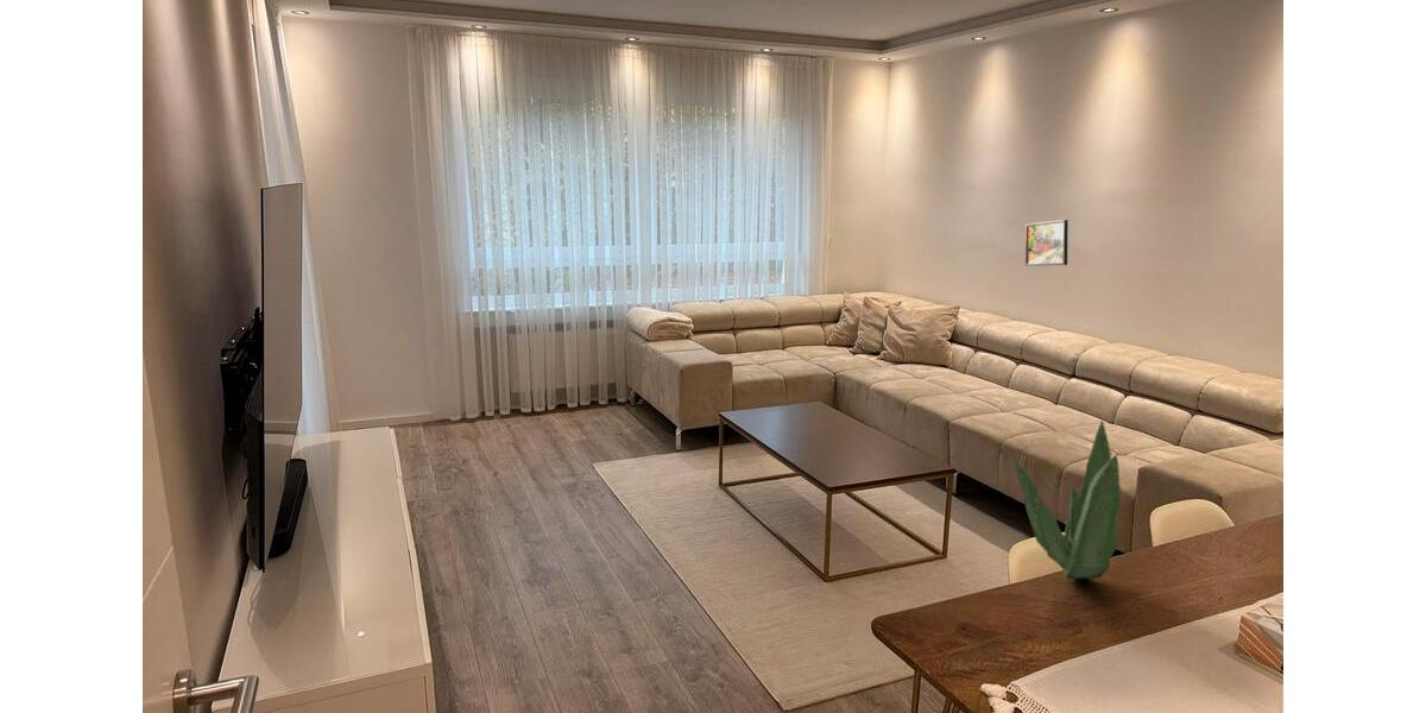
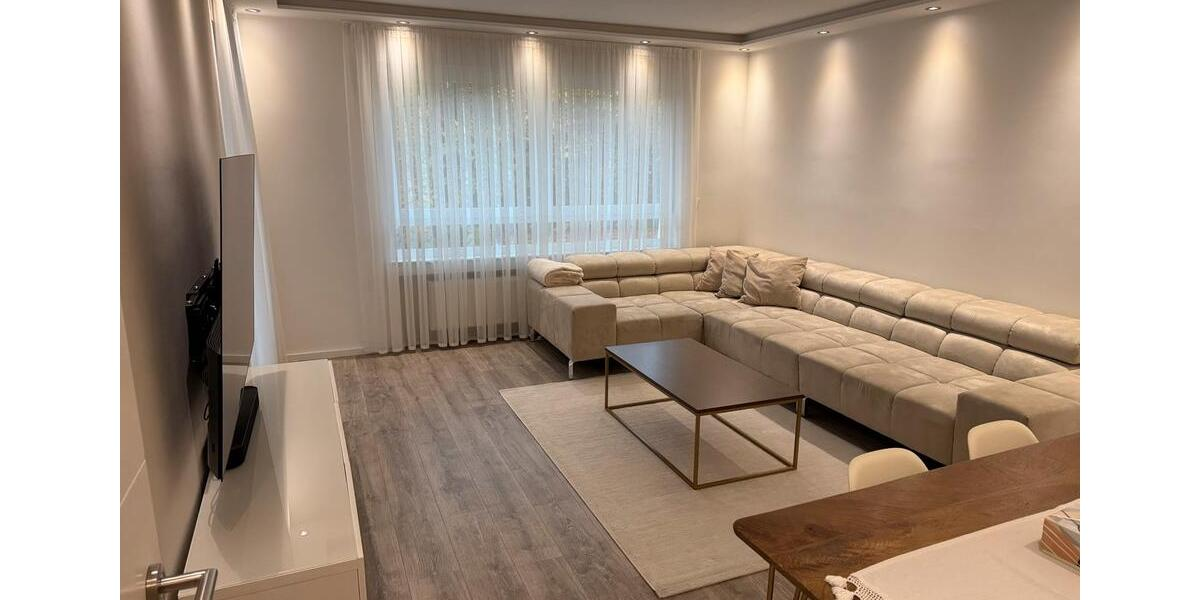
- plant (1091, 507)
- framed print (1046, 244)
